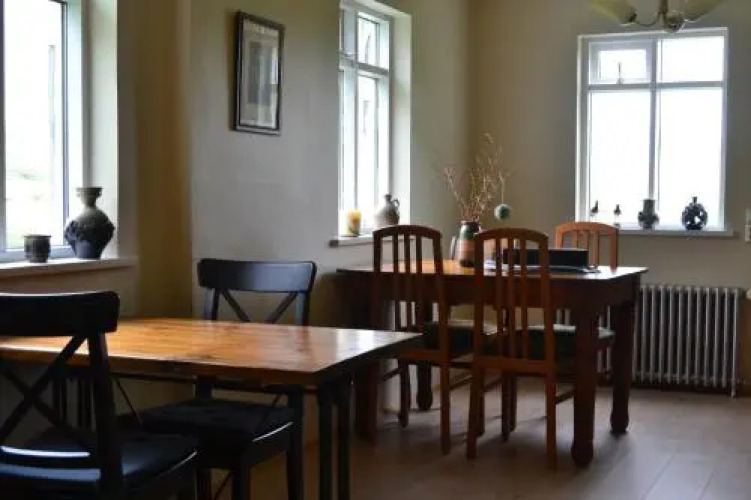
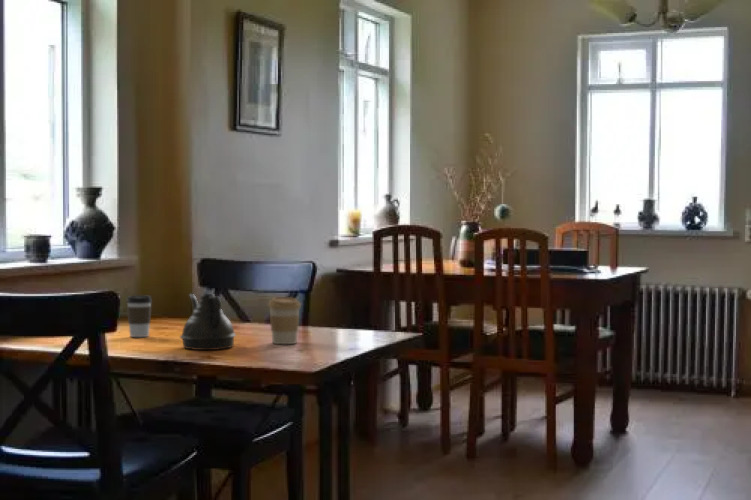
+ coffee cup (284, 320)
+ coffee cup (139, 316)
+ teapot (205, 319)
